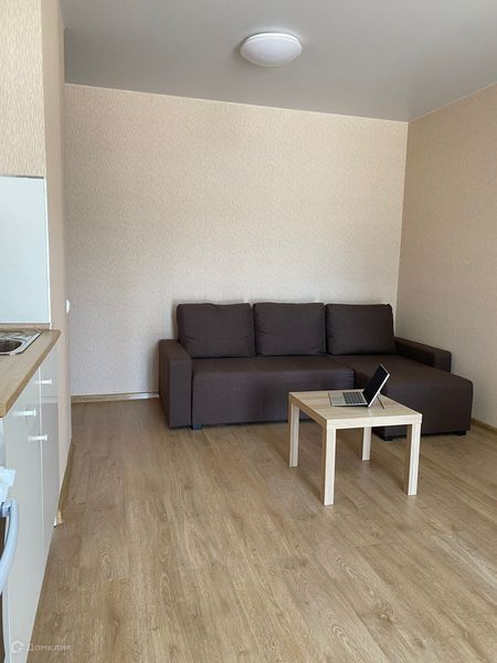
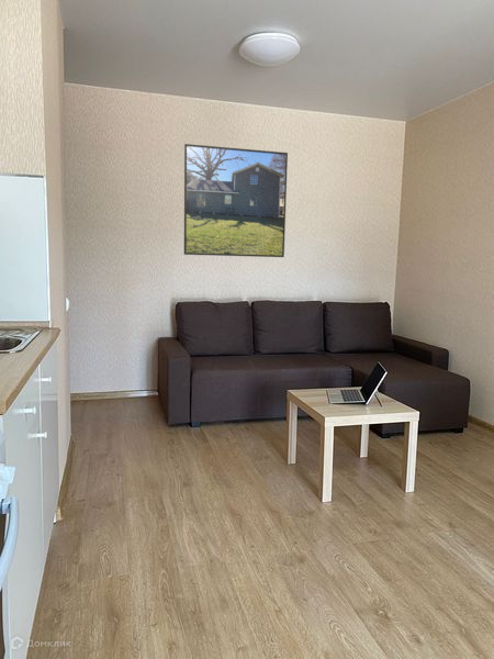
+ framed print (236, 202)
